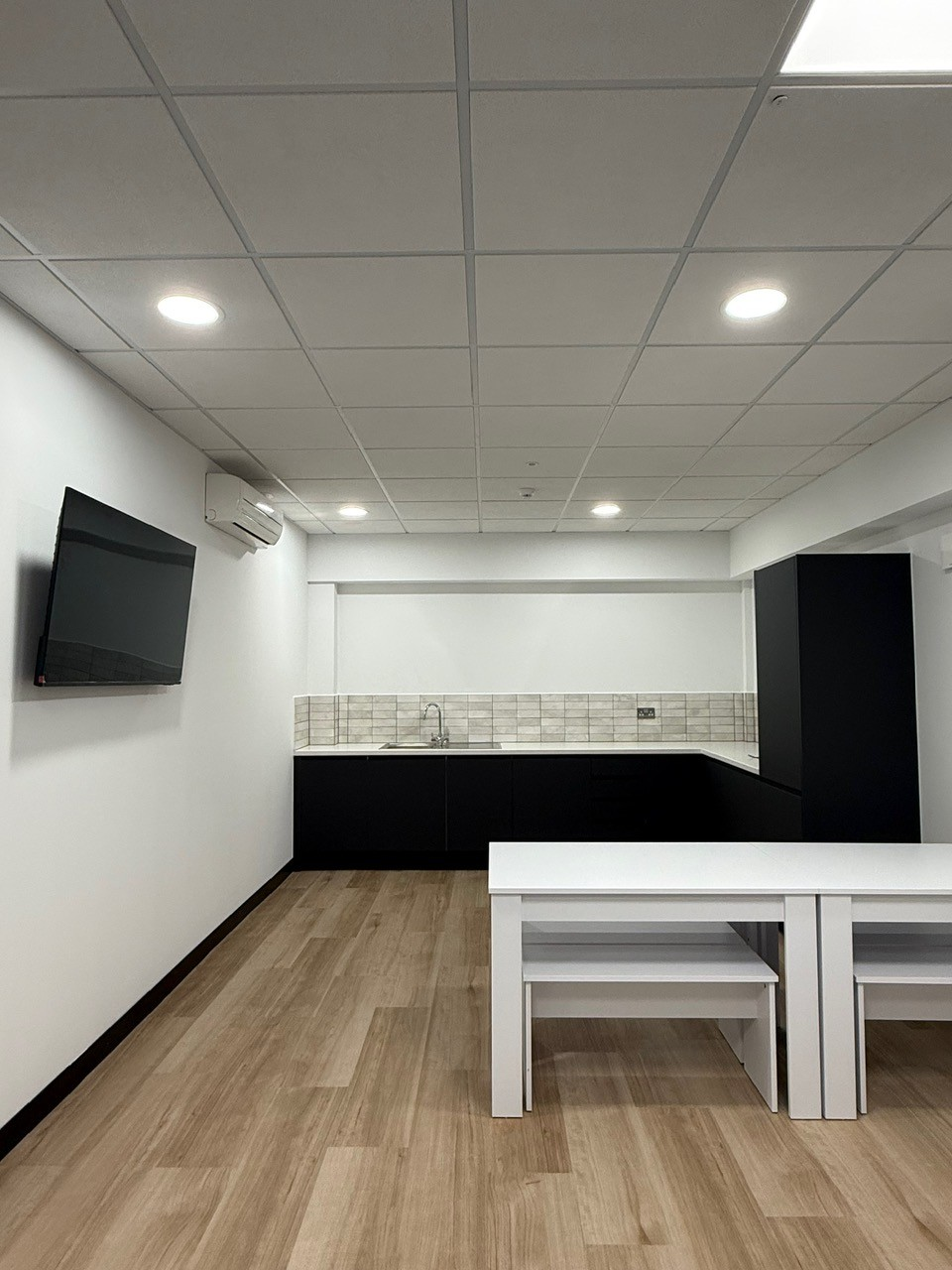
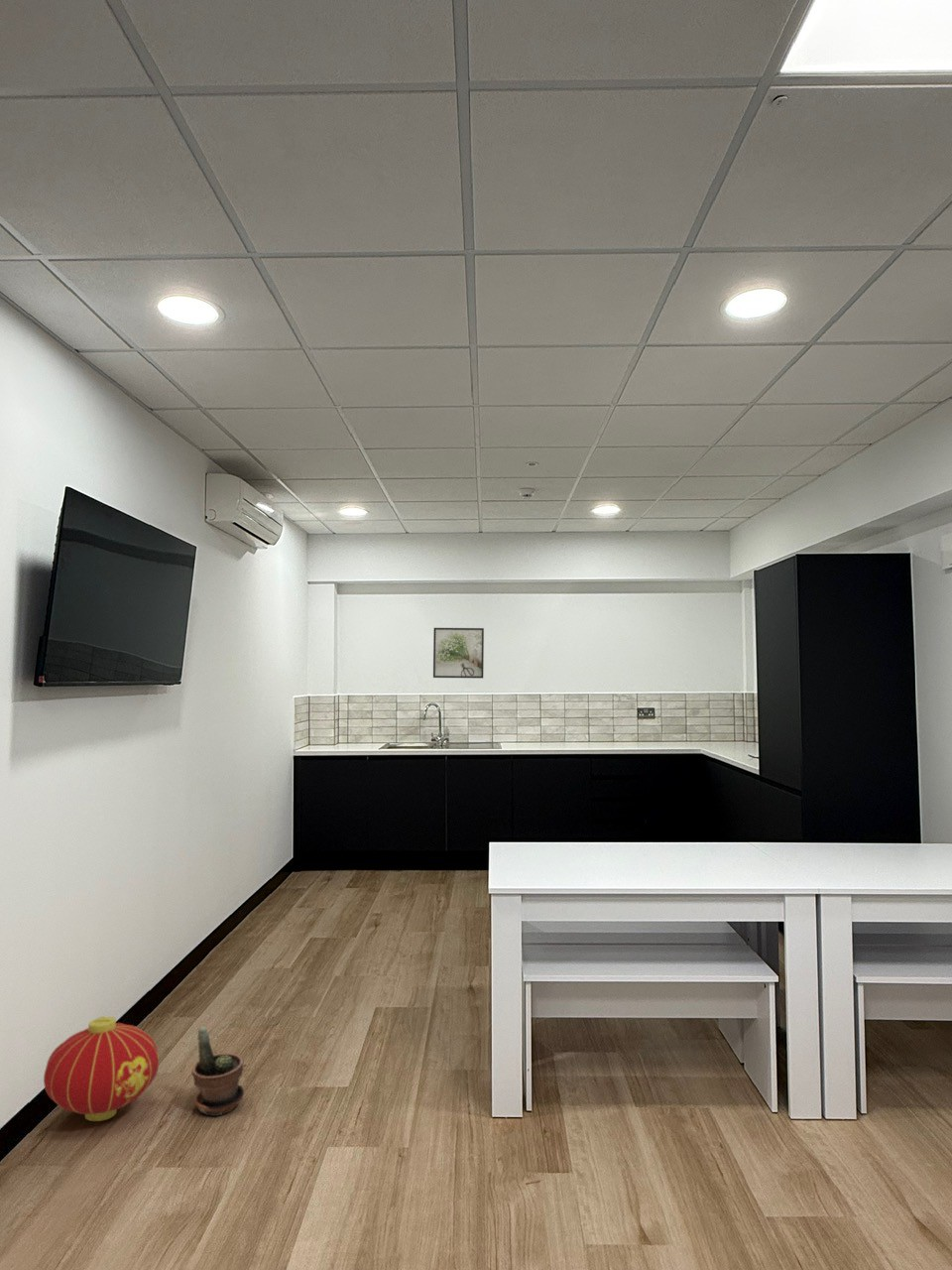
+ potted plant (218, 1067)
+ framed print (458, 653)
+ lantern (102, 1065)
